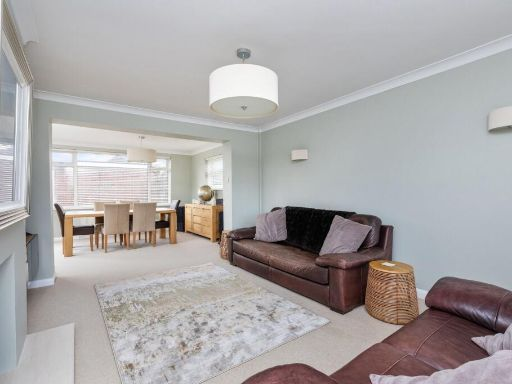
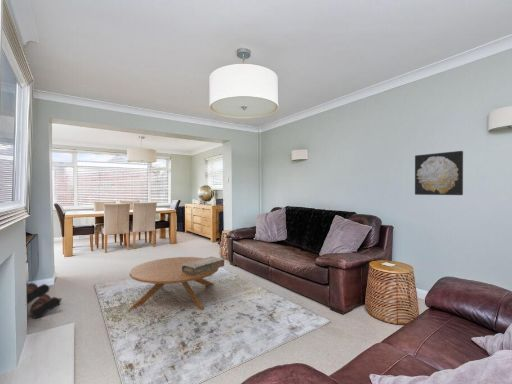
+ wall art (437, 174)
+ boots (41, 295)
+ decorative box (203, 265)
+ coffee table (176, 281)
